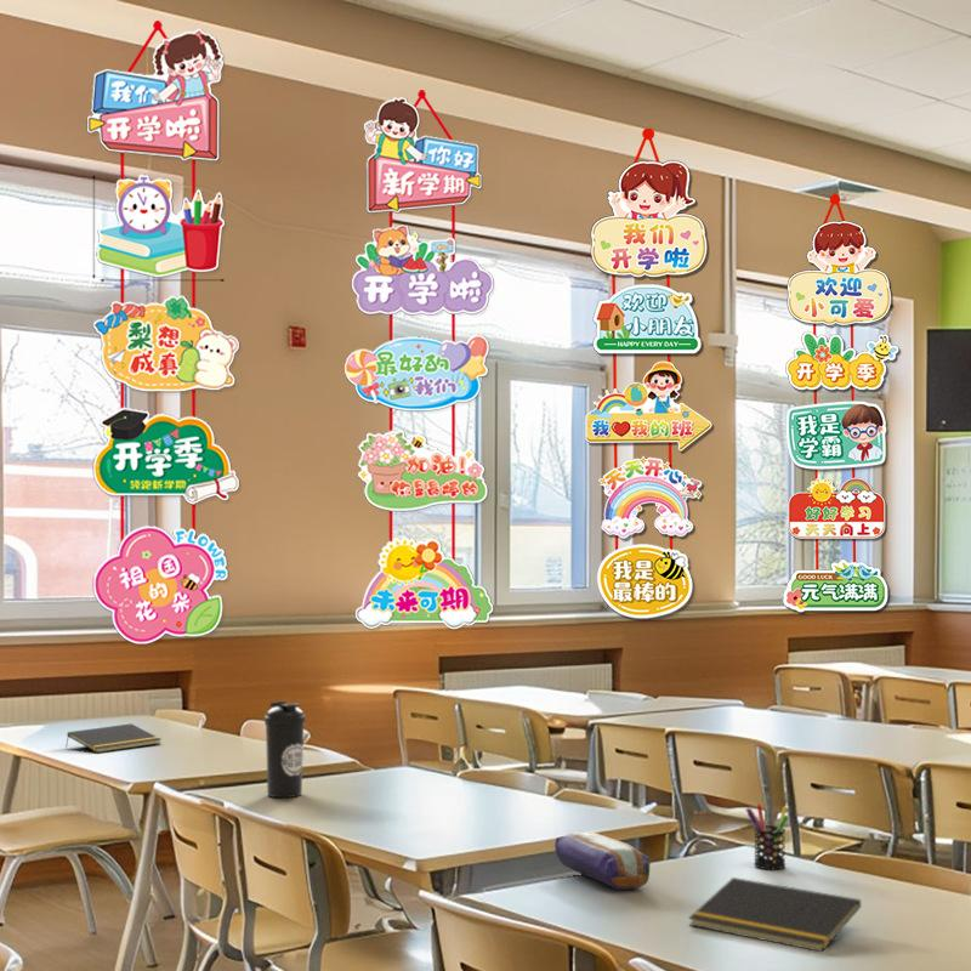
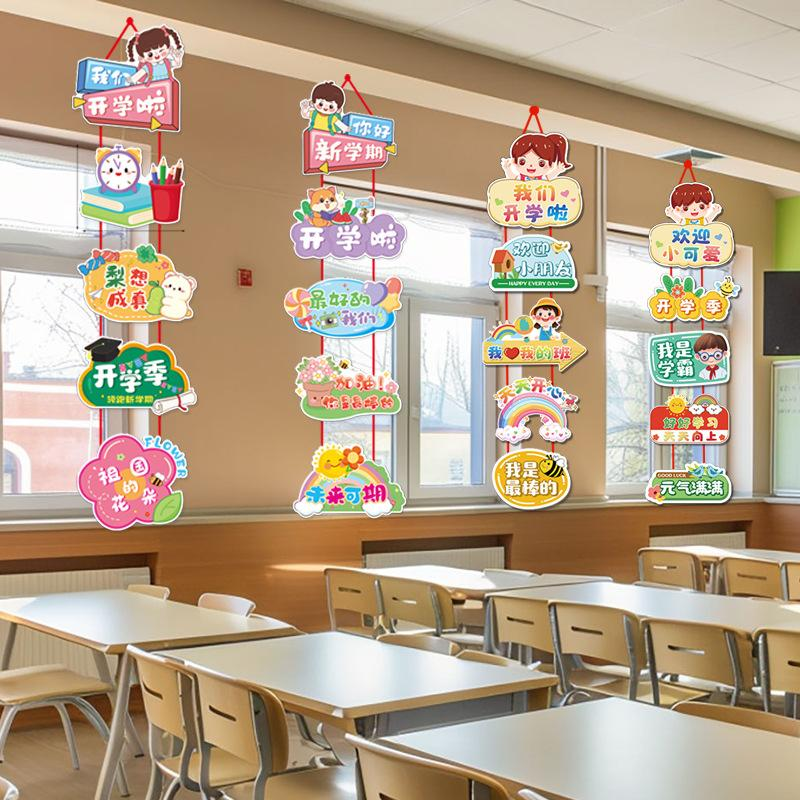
- notepad (774, 912)
- notepad (114, 737)
- pen holder (771, 834)
- water bottle (284, 748)
- pencil case (601, 858)
